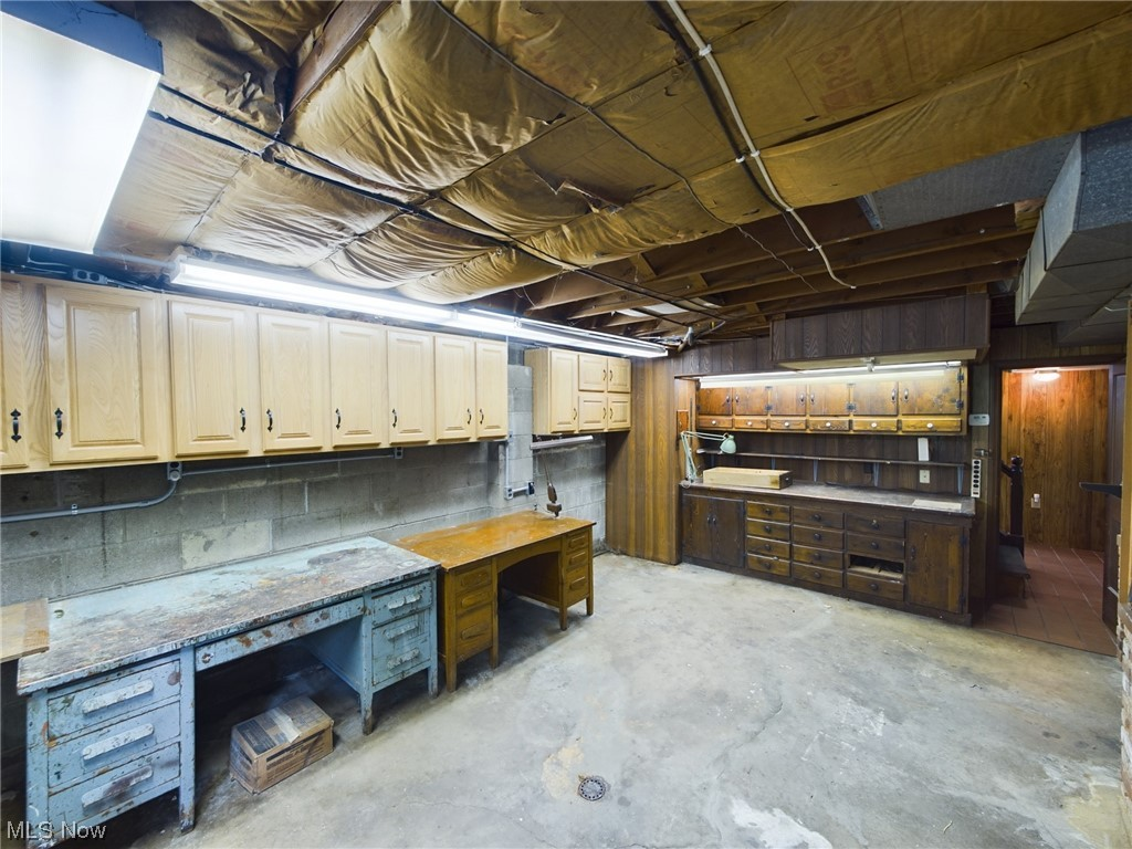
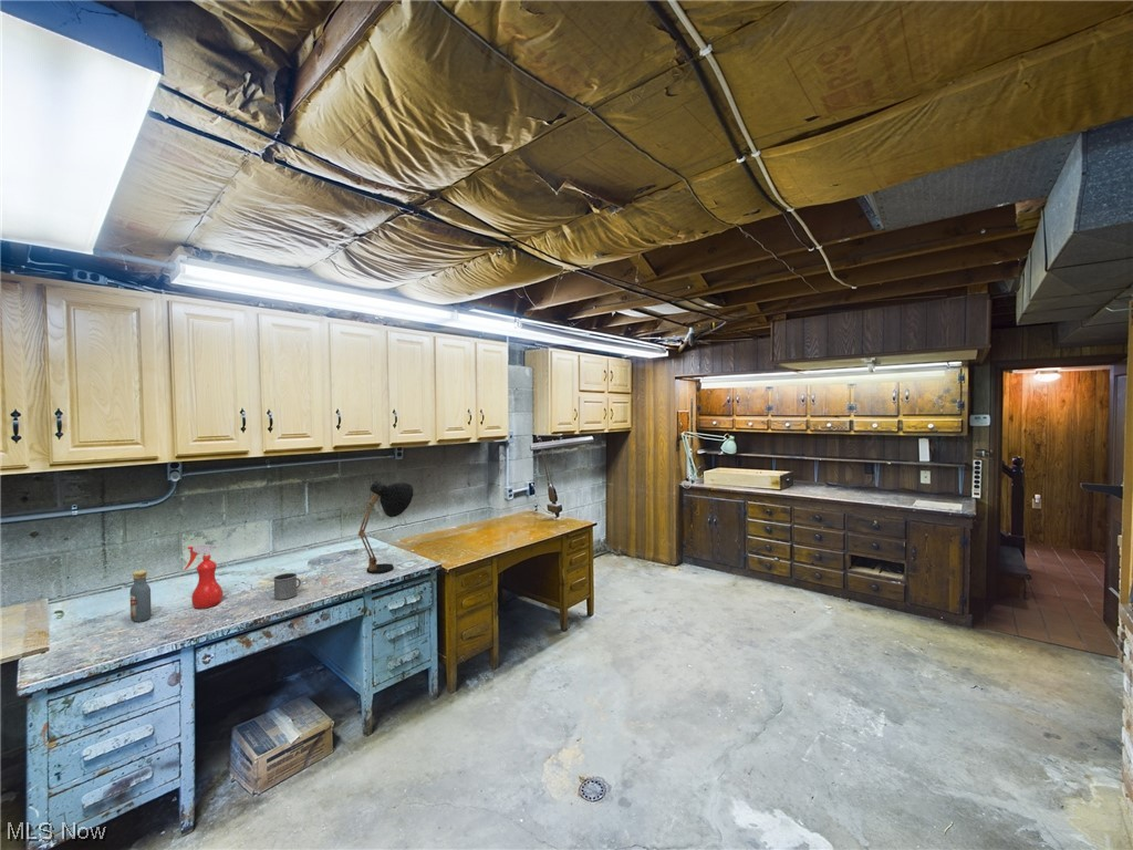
+ desk lamp (388, 516)
+ spray bottle (202, 574)
+ vodka (139, 594)
+ mug (288, 584)
